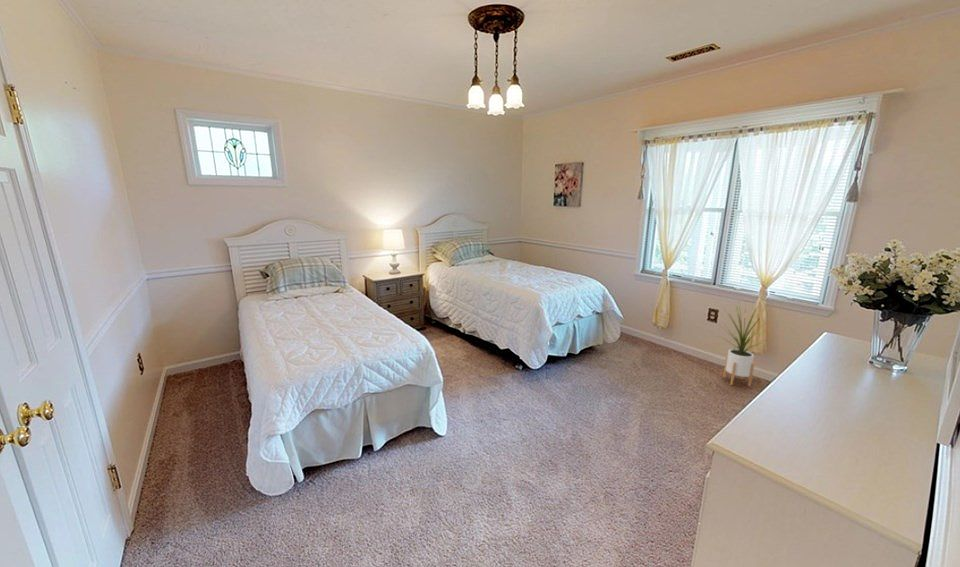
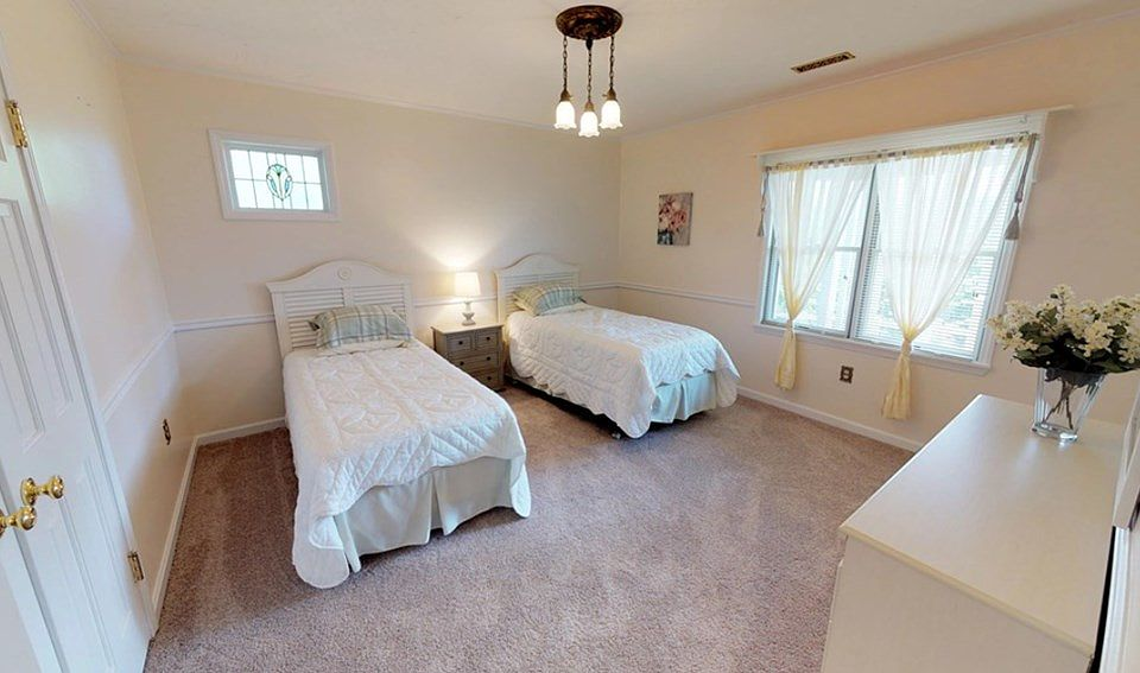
- house plant (743, 343)
